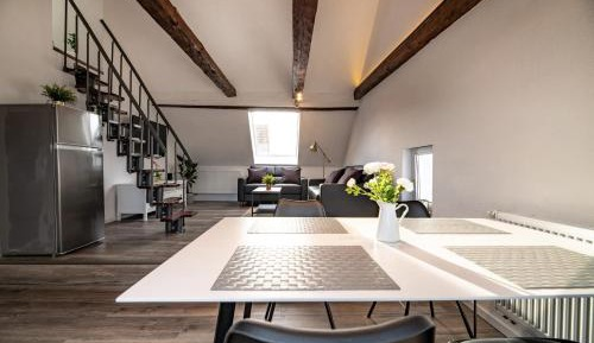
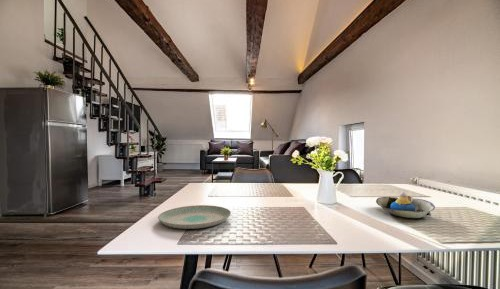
+ decorative bowl (399, 201)
+ plate (195, 216)
